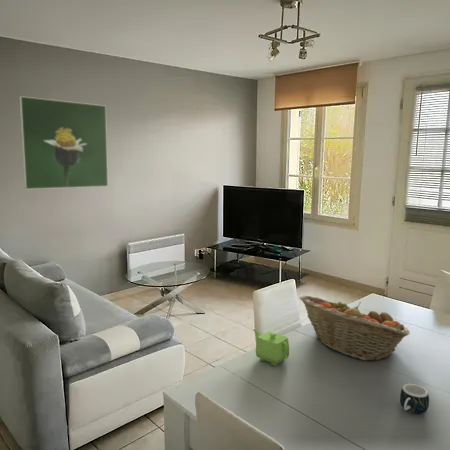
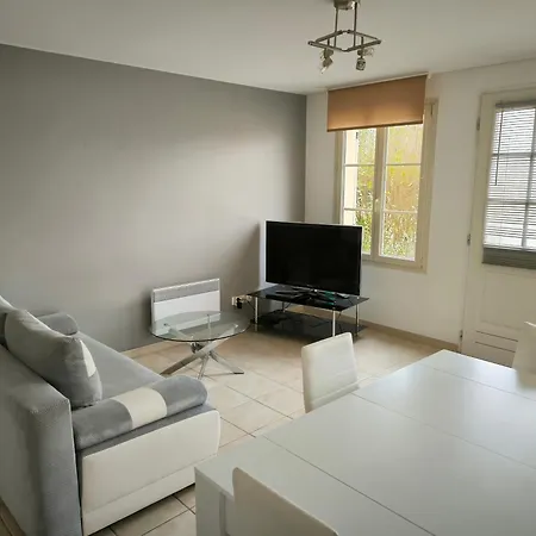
- teapot (269, 345)
- fruit basket (350, 321)
- mug (412, 400)
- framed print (67, 145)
